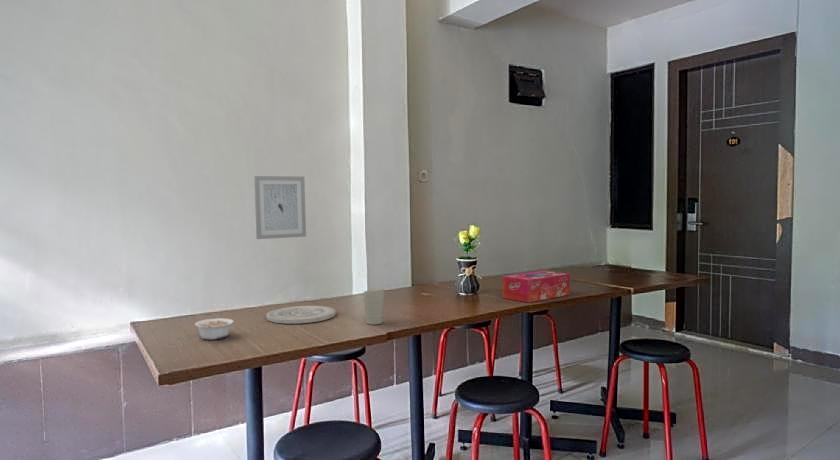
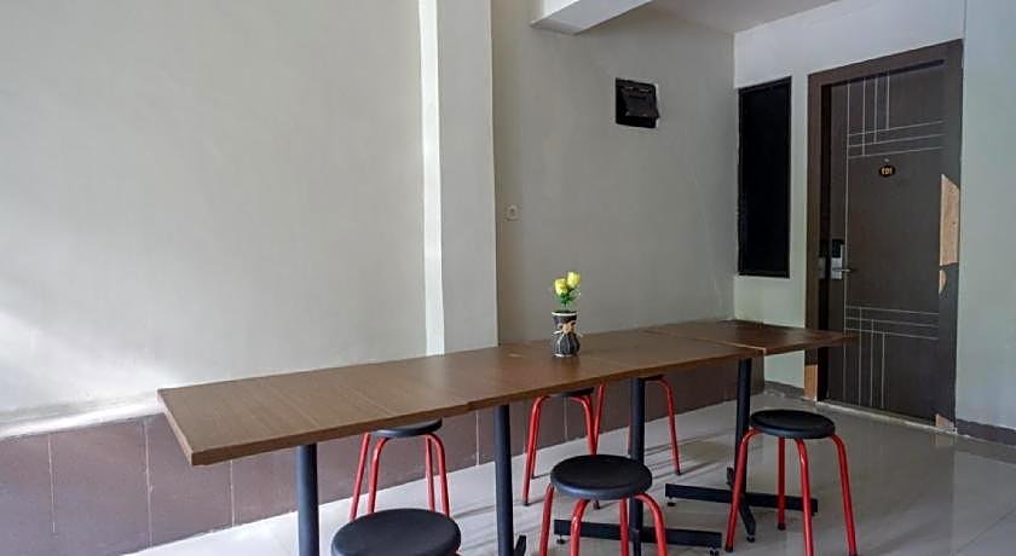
- legume (215, 328)
- cup (374, 305)
- wall art (280, 207)
- plate (301, 314)
- tissue box (536, 285)
